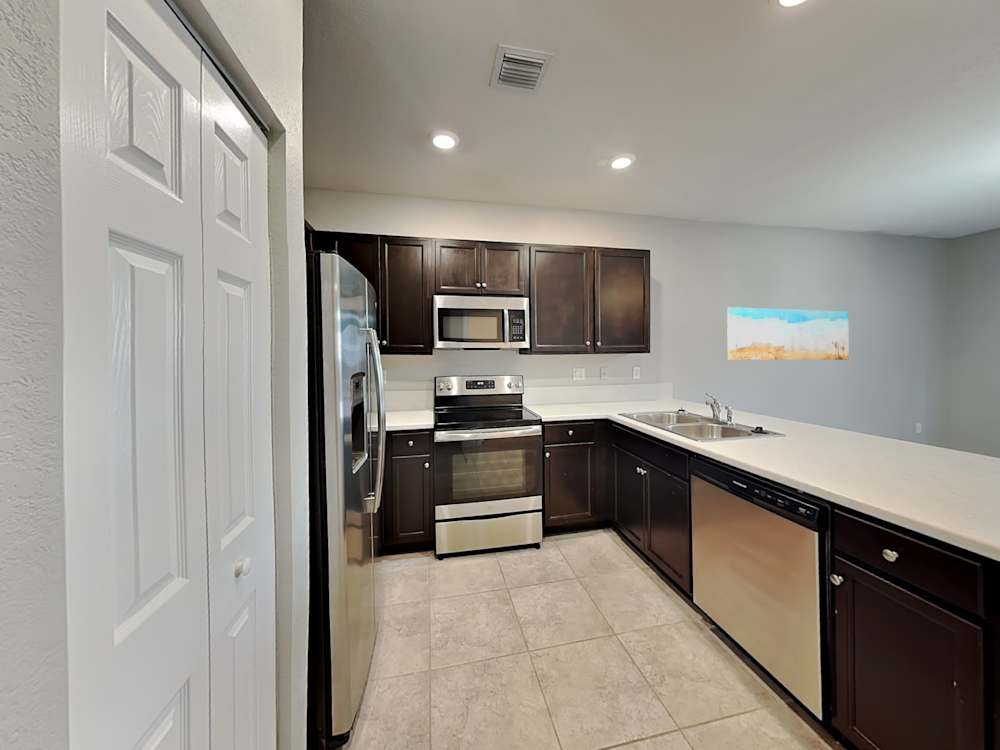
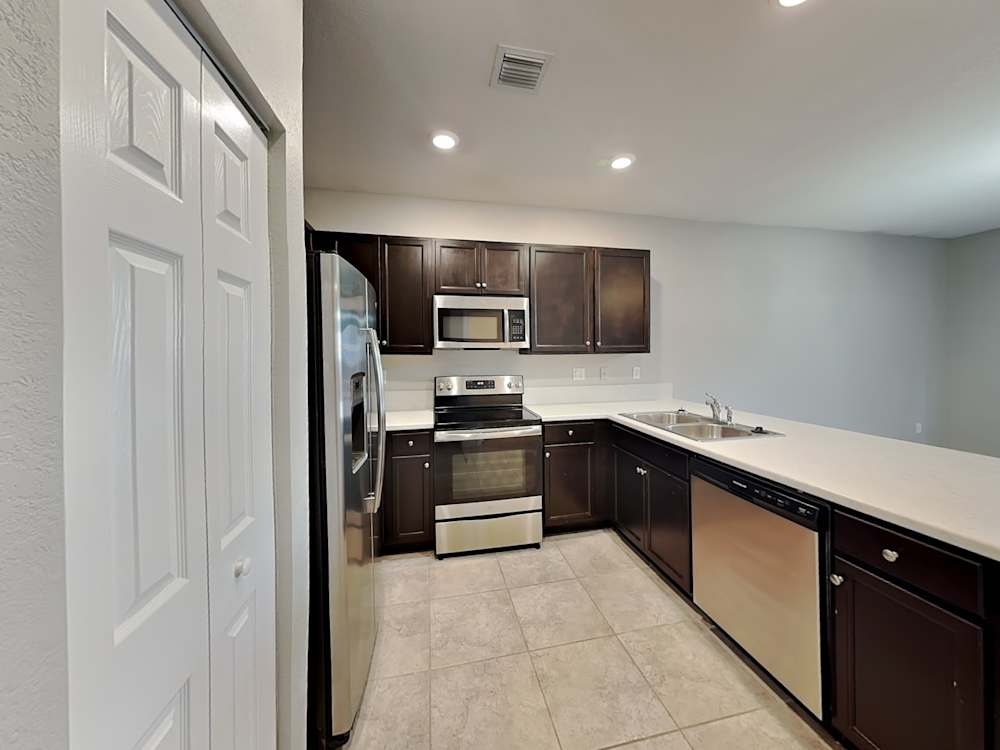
- wall art (789, 334)
